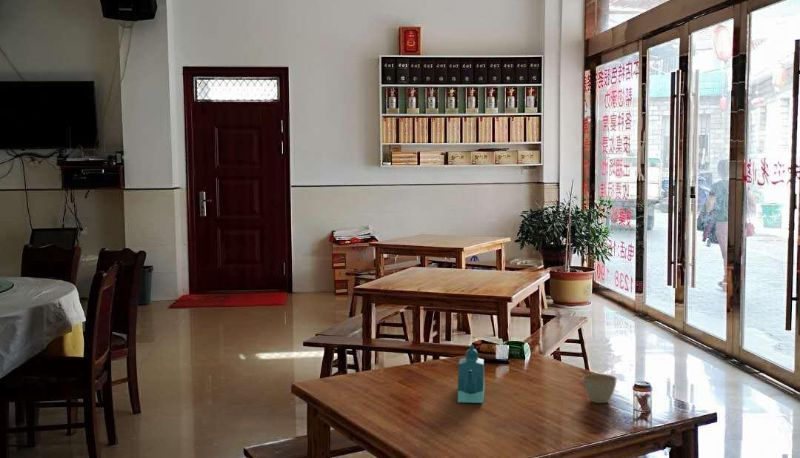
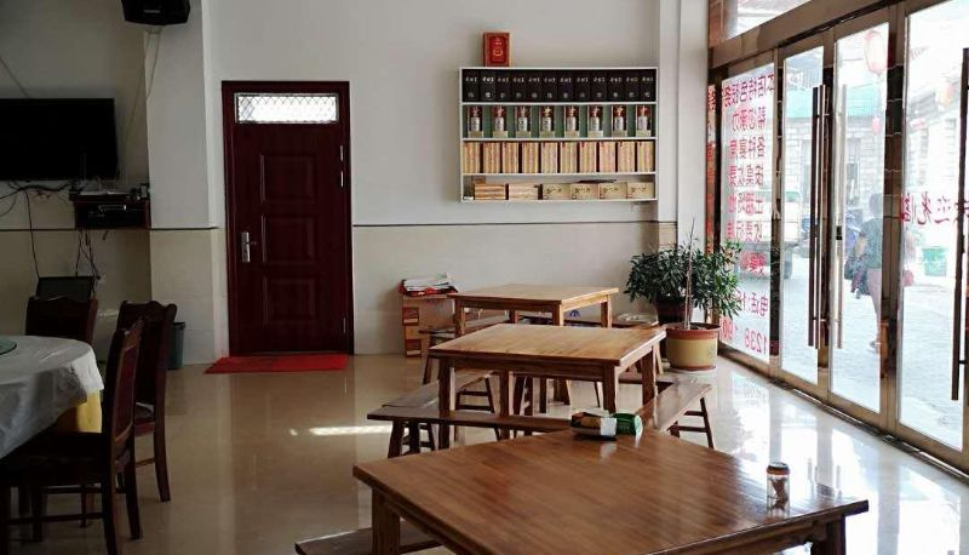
- teapot (471, 370)
- flower pot (599, 389)
